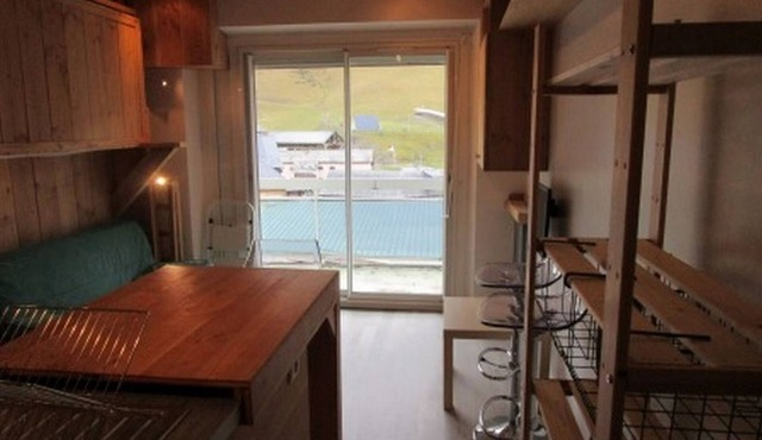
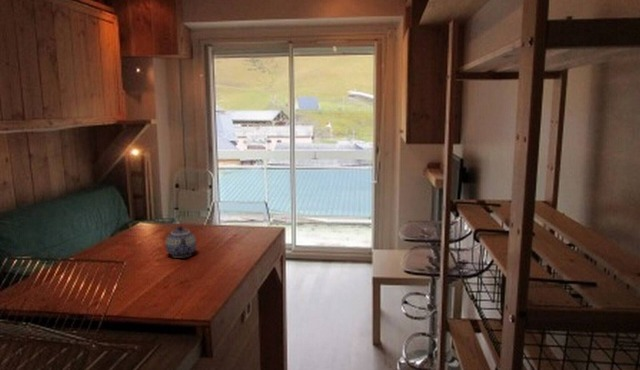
+ teapot (180, 240)
